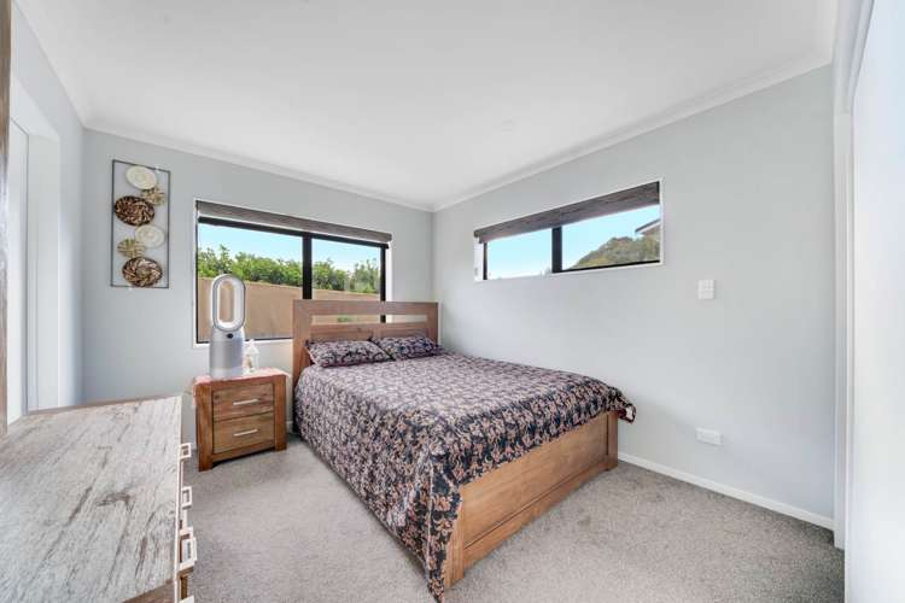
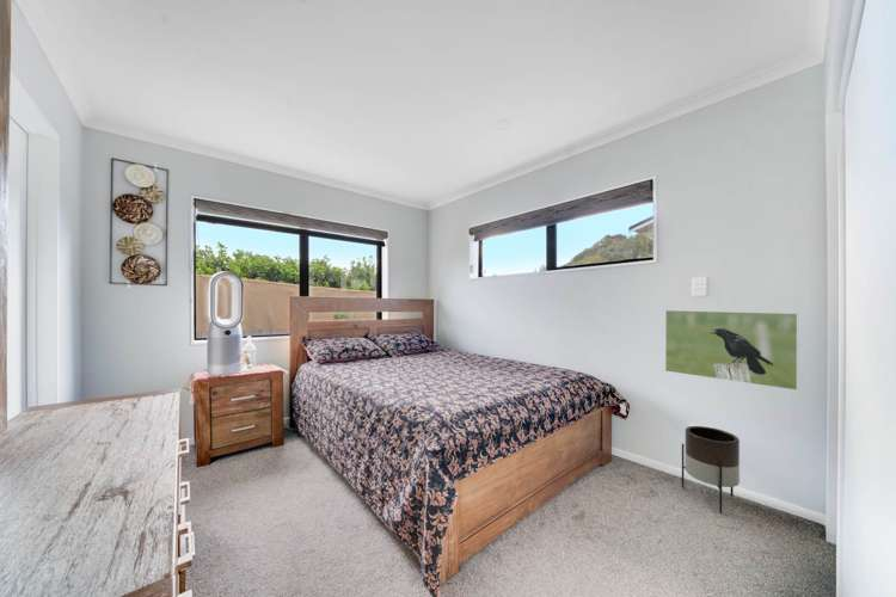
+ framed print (724, 345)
+ planter (708, 464)
